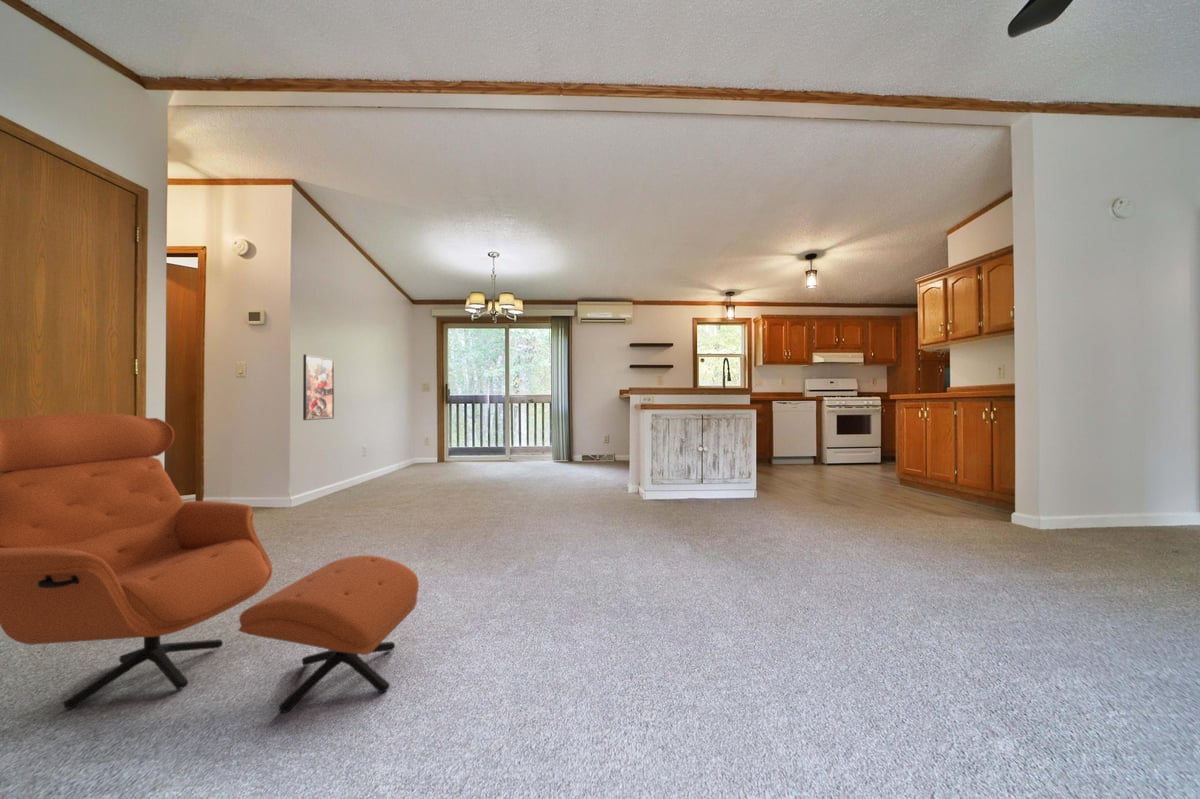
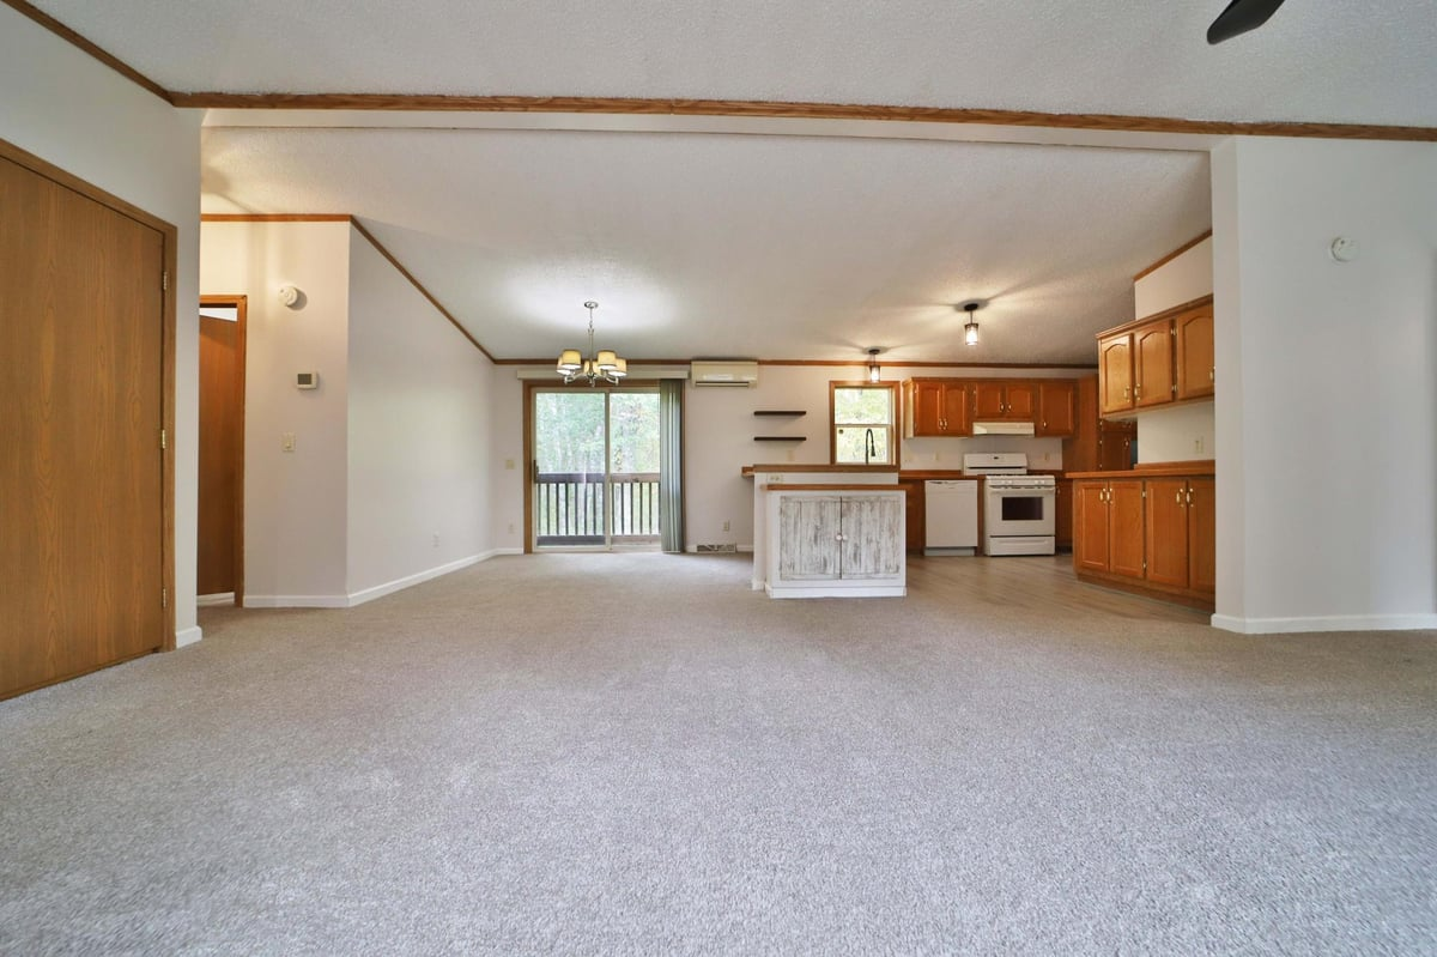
- armchair (231, 543)
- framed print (319, 388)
